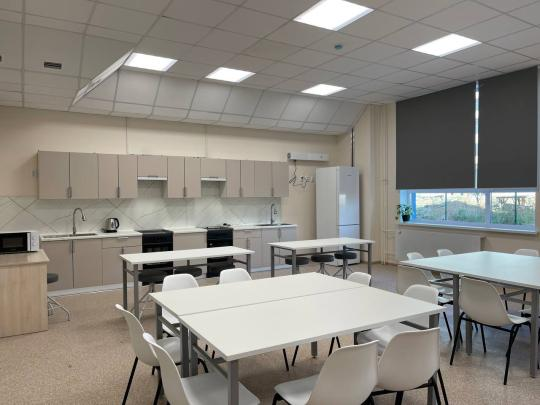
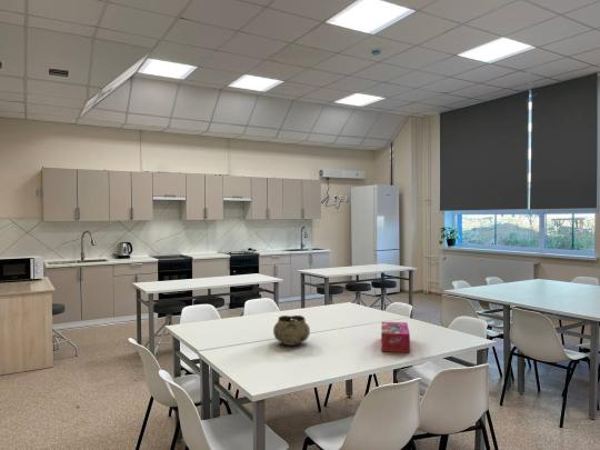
+ decorative bowl (291, 330)
+ tissue box (394, 336)
